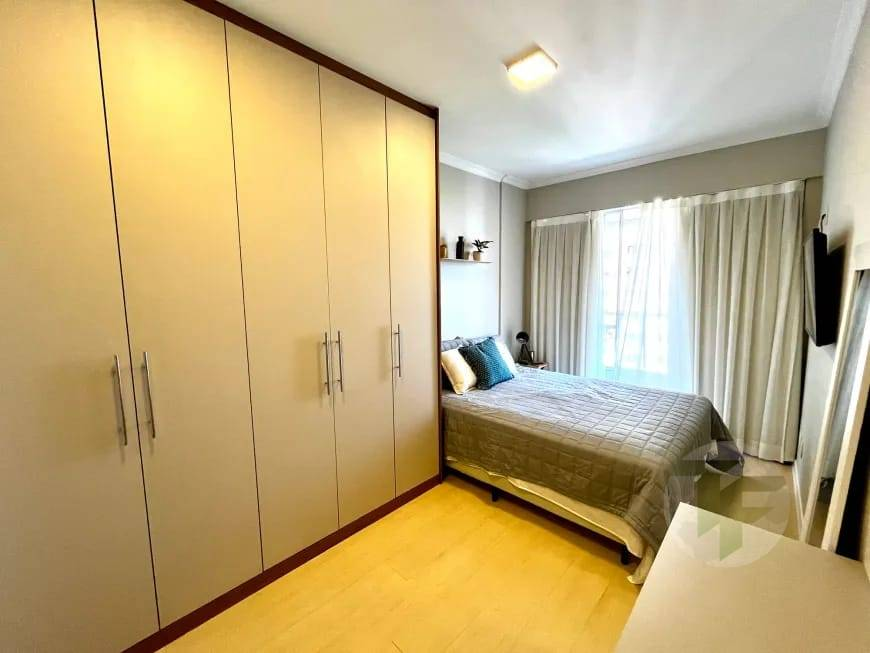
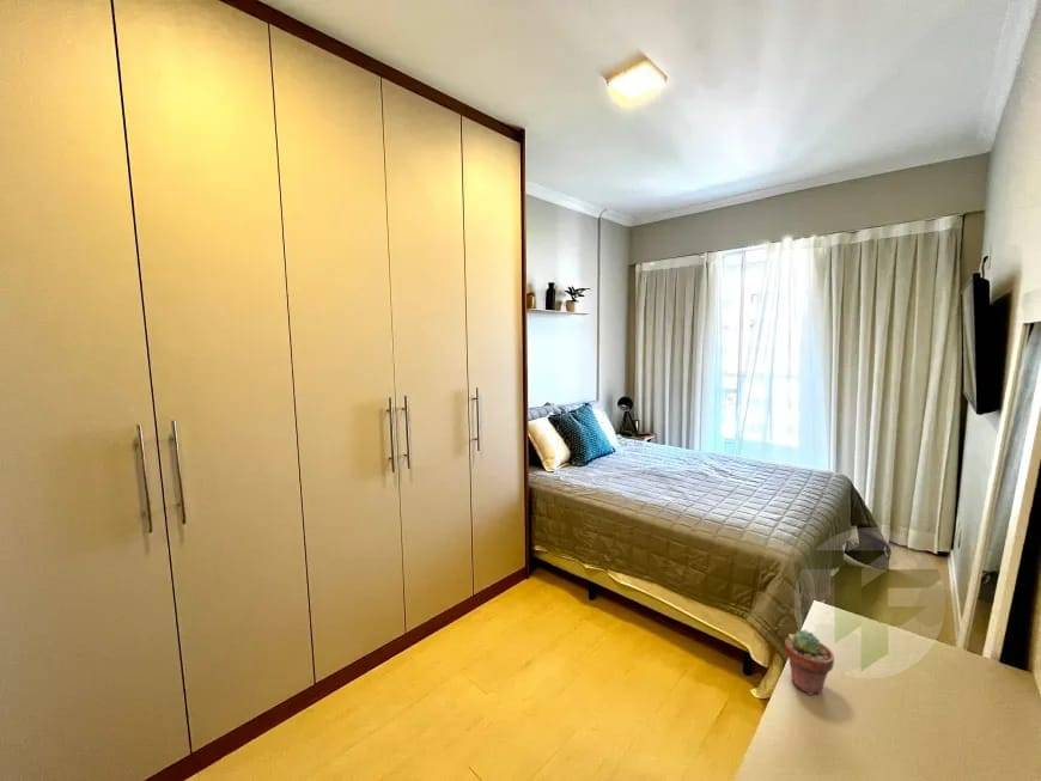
+ potted succulent (808, 658)
